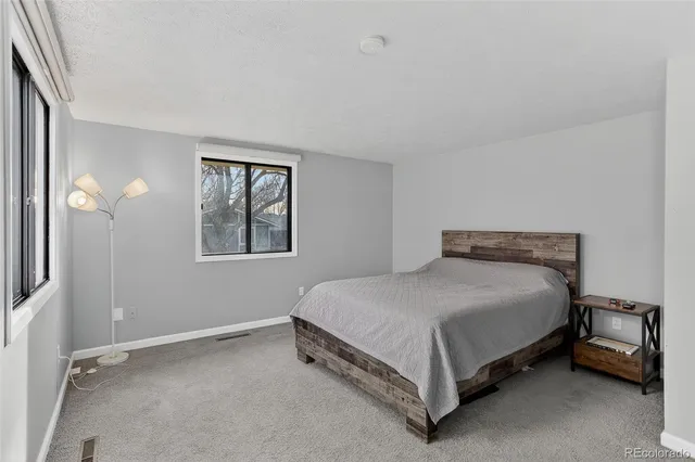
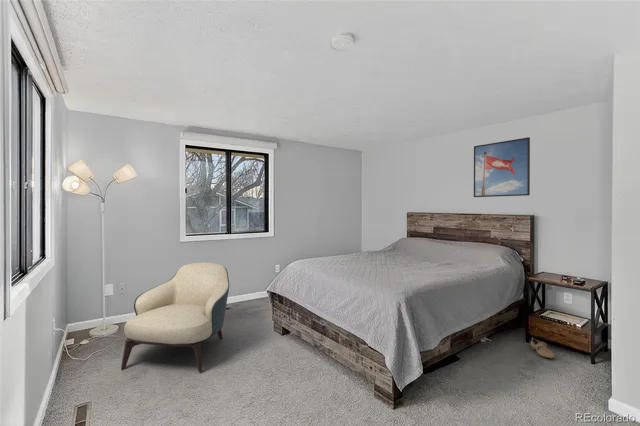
+ shoe (542, 347)
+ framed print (499, 169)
+ armchair (184, 309)
